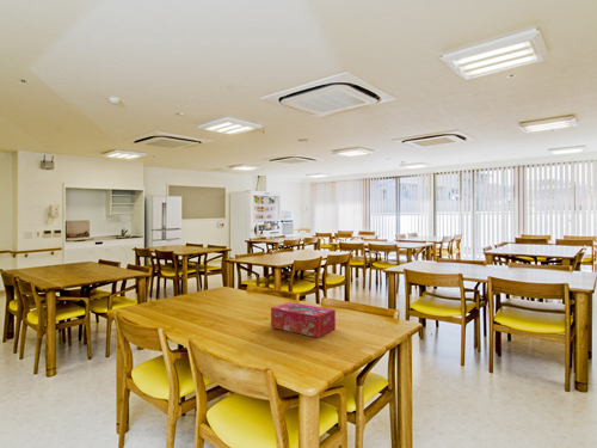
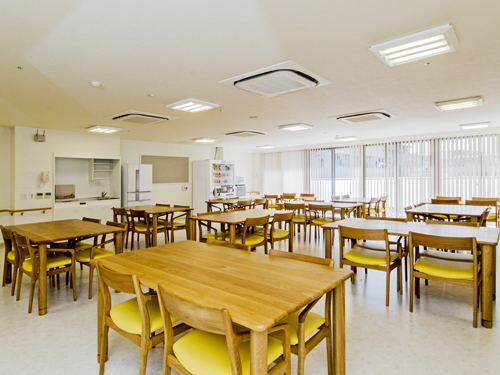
- tissue box (302, 318)
